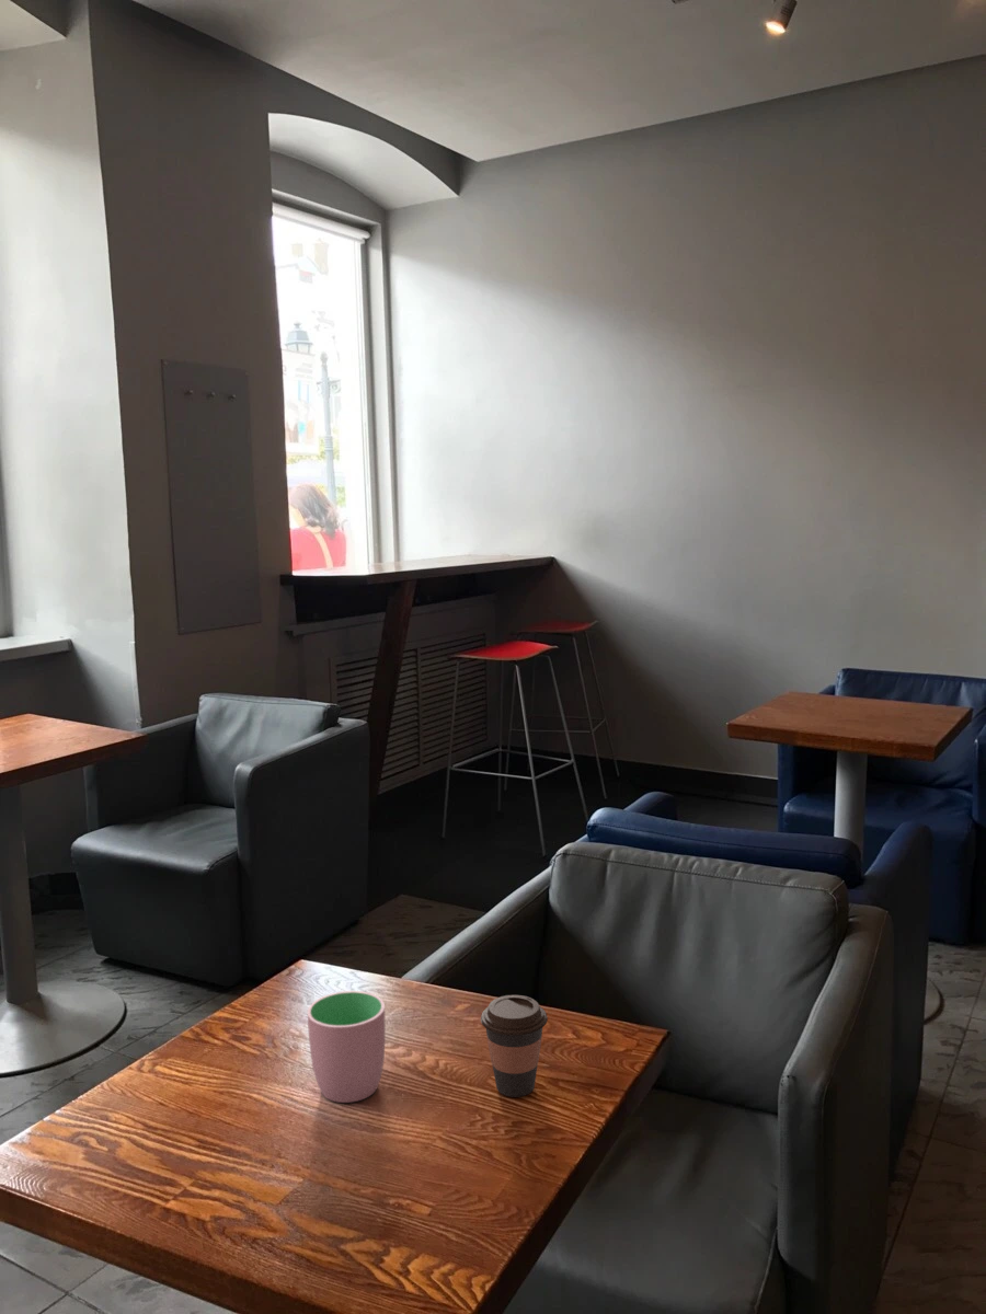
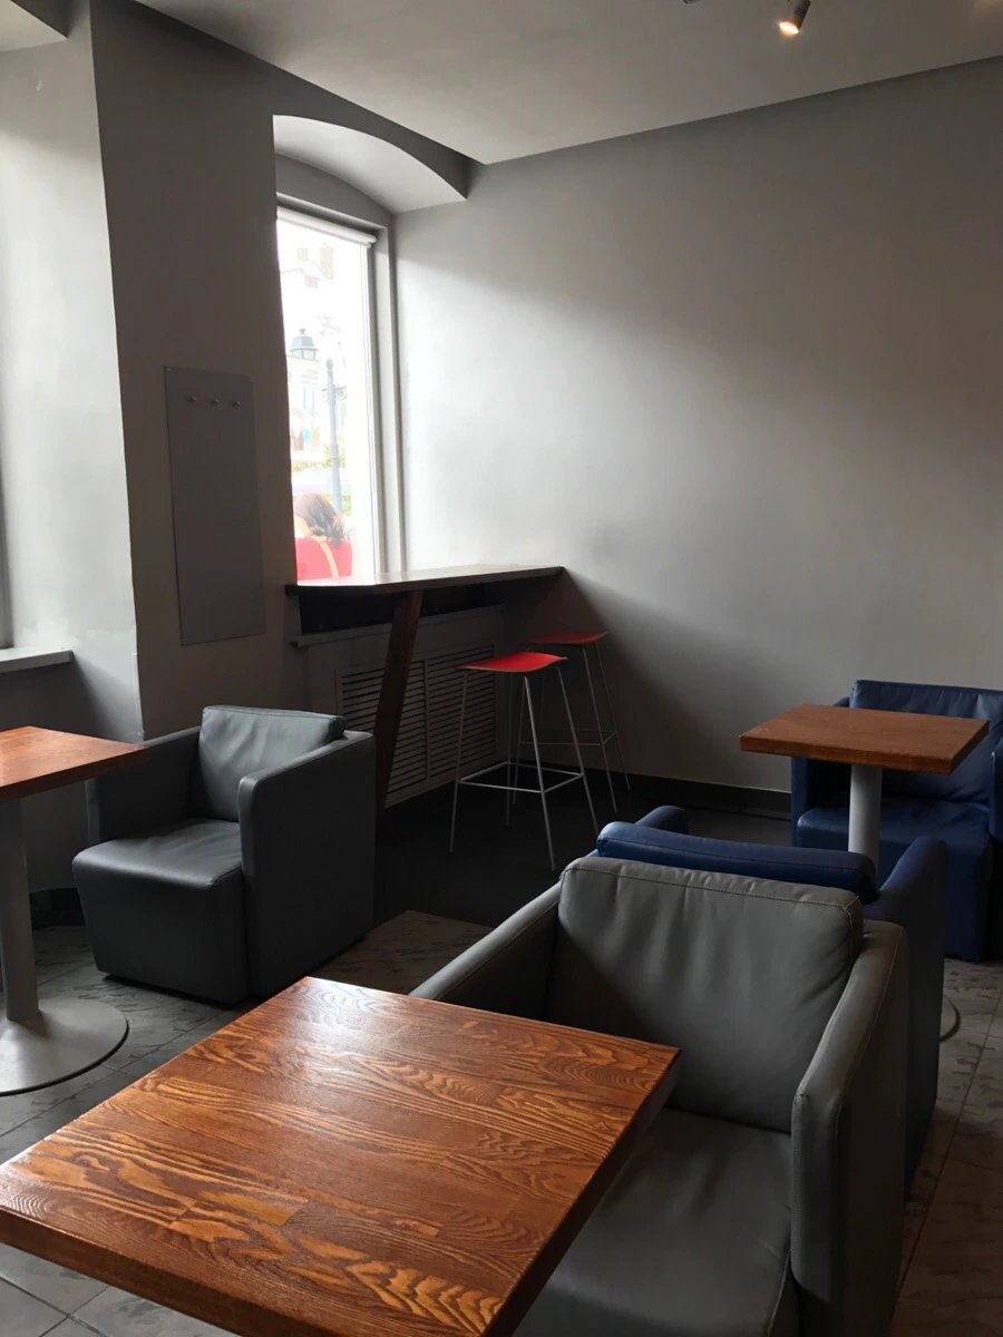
- coffee cup (514, 1047)
- cup (342, 1041)
